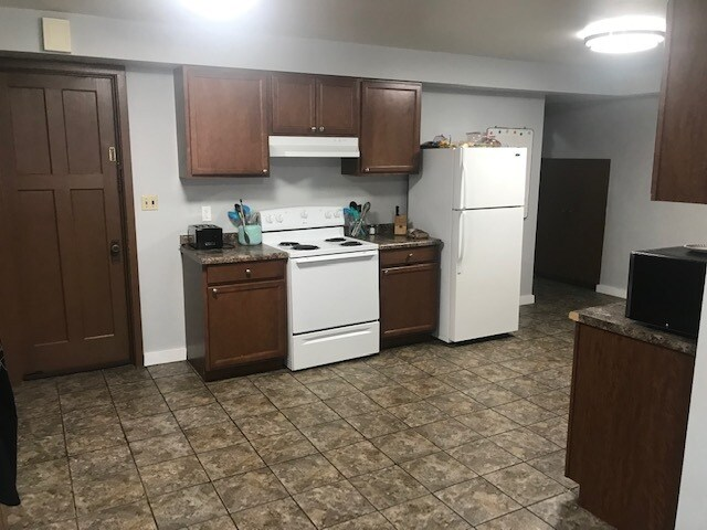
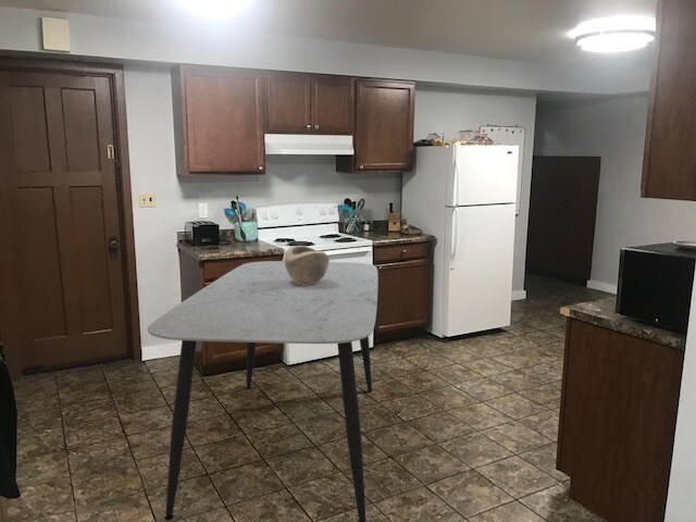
+ decorative bowl (307, 264)
+ dining table (290, 343)
